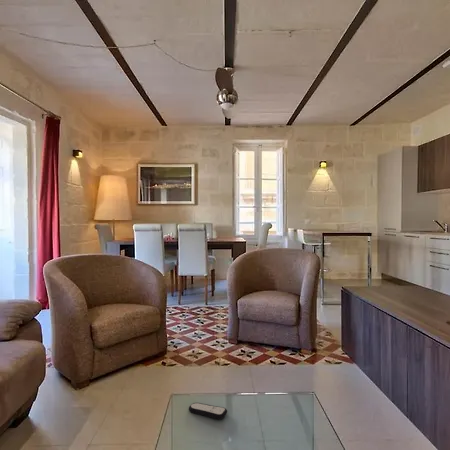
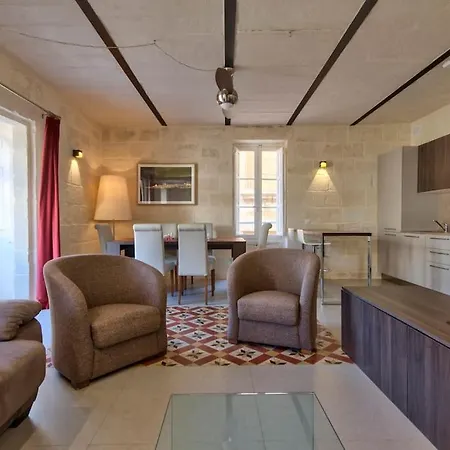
- remote control (207, 410)
